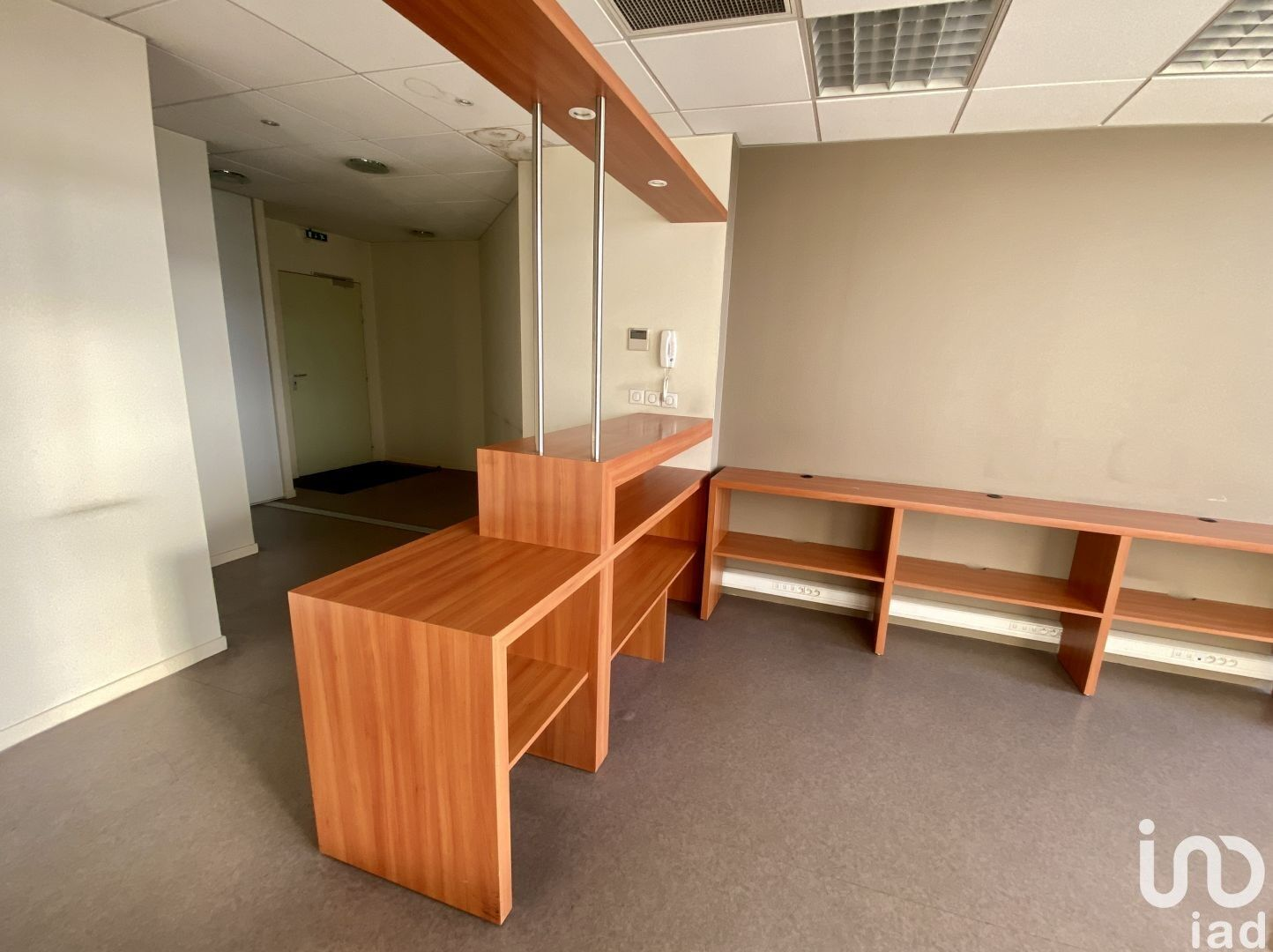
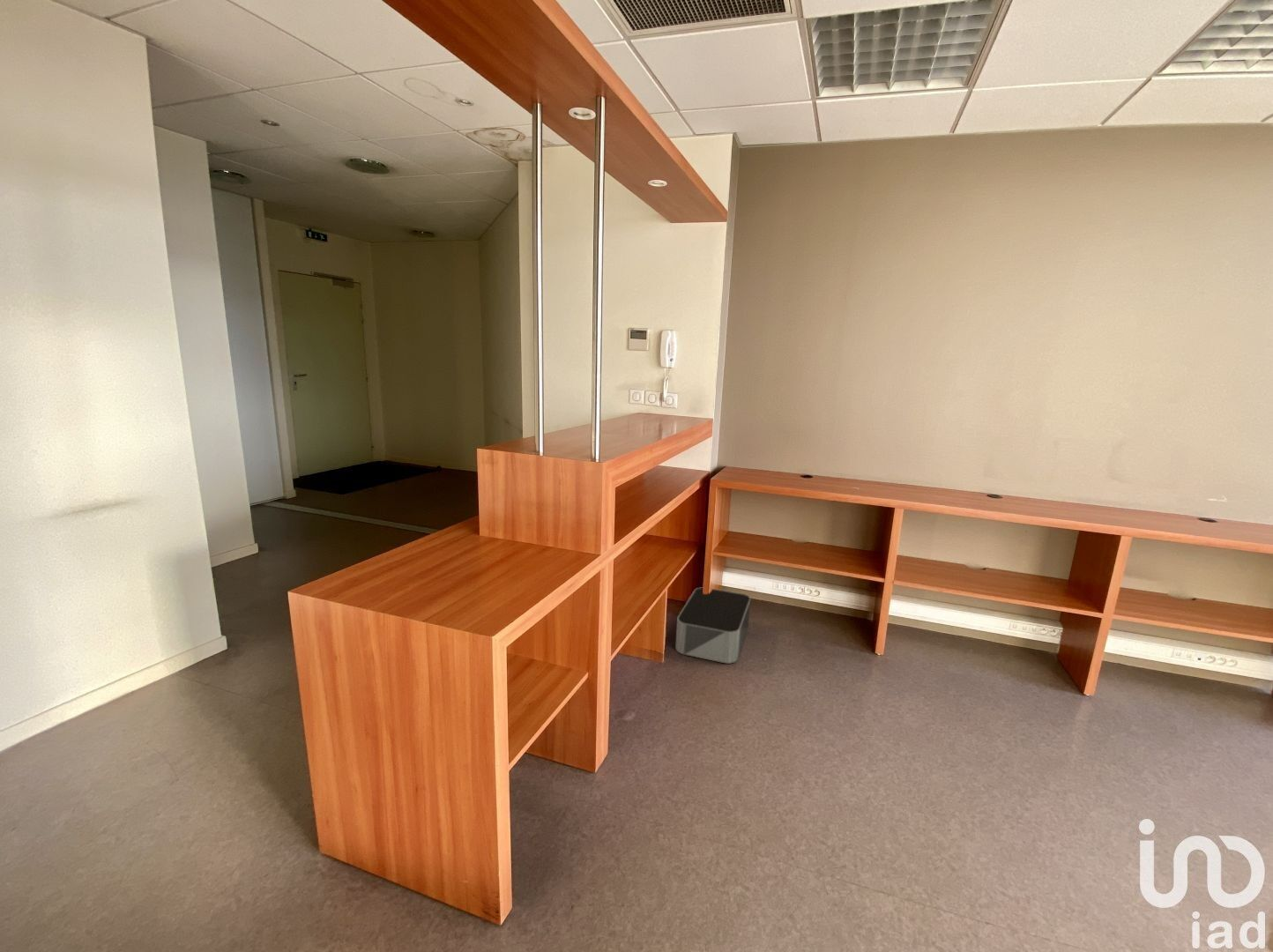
+ storage bin (714, 621)
